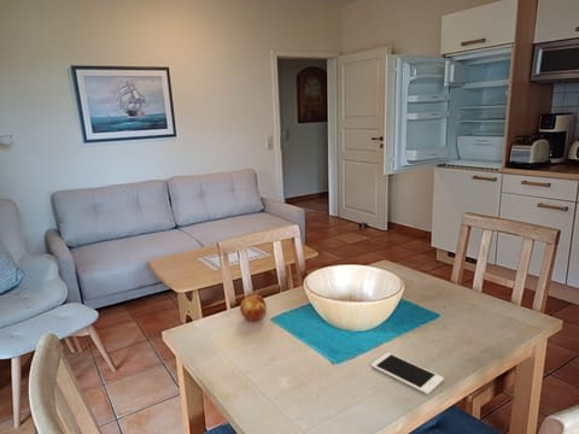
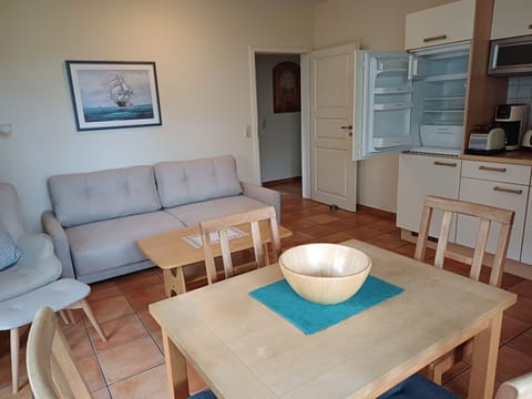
- cell phone (405, 371)
- fruit (252, 307)
